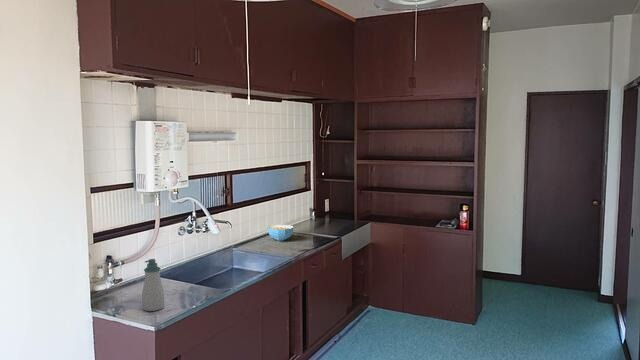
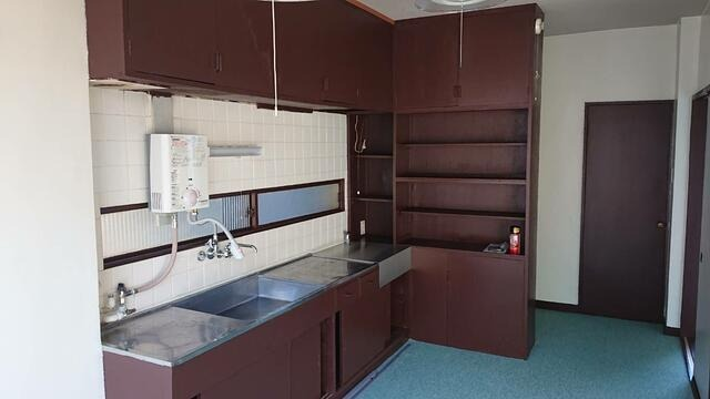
- cereal bowl (280, 233)
- soap bottle (152, 283)
